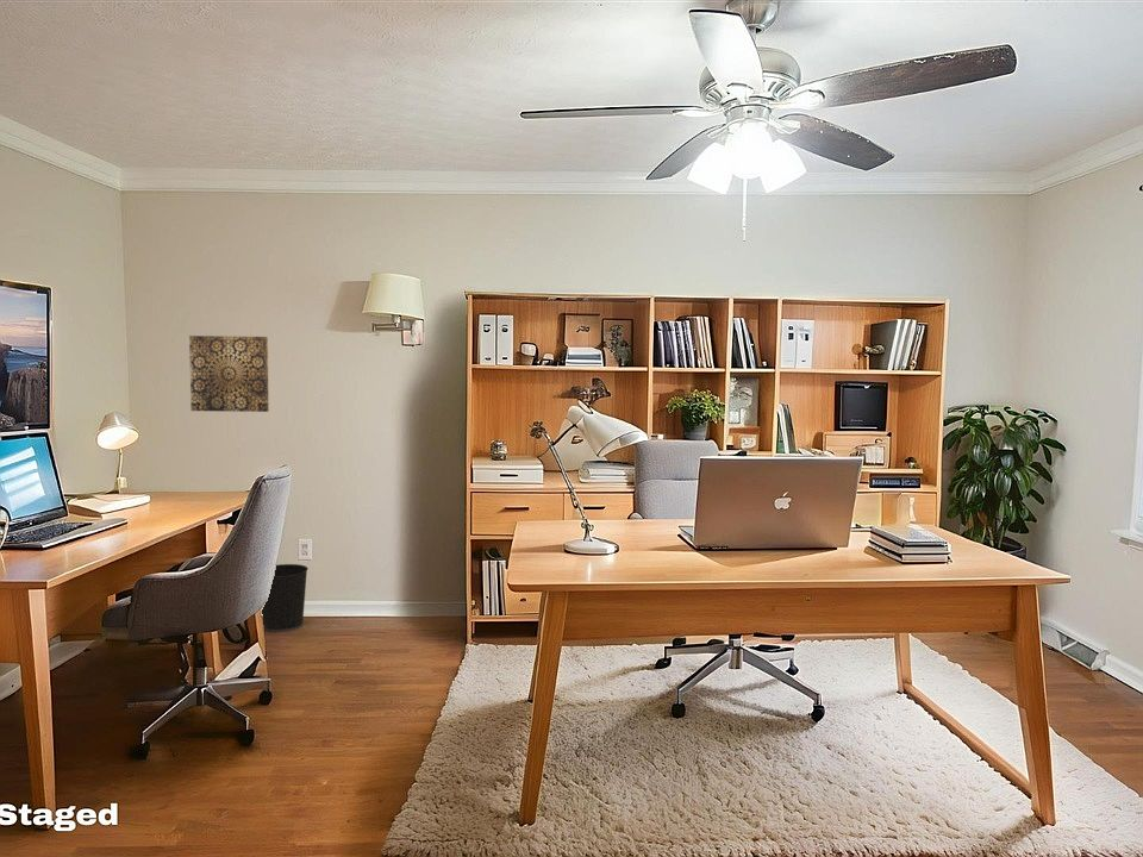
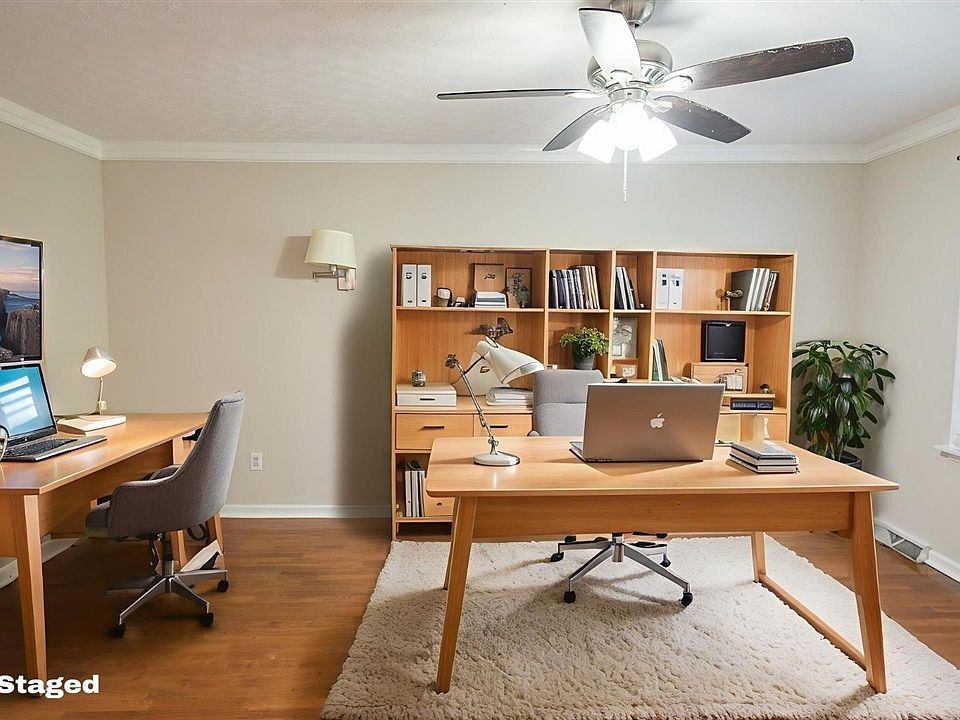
- wastebasket (282, 598)
- wall art (229, 374)
